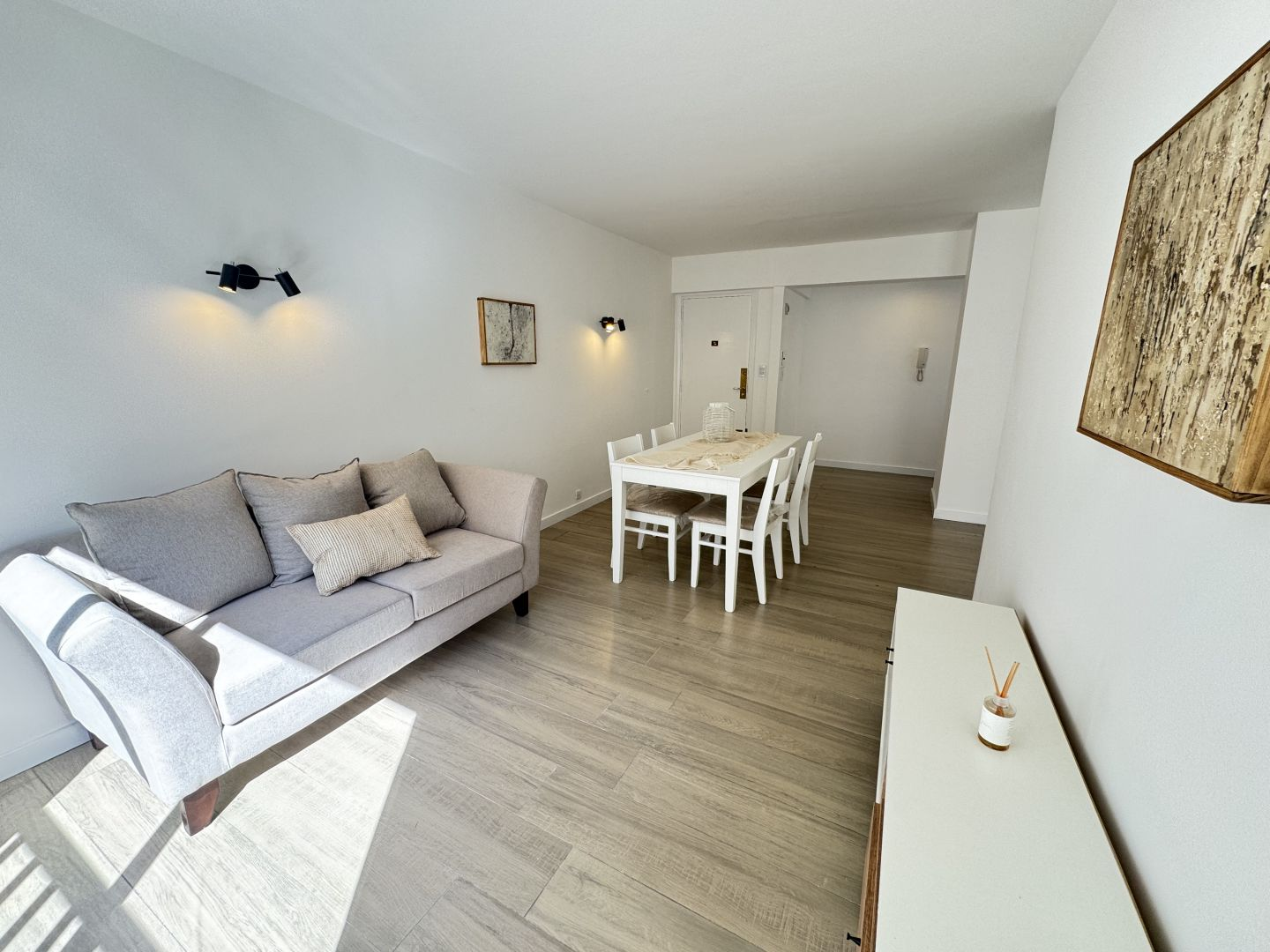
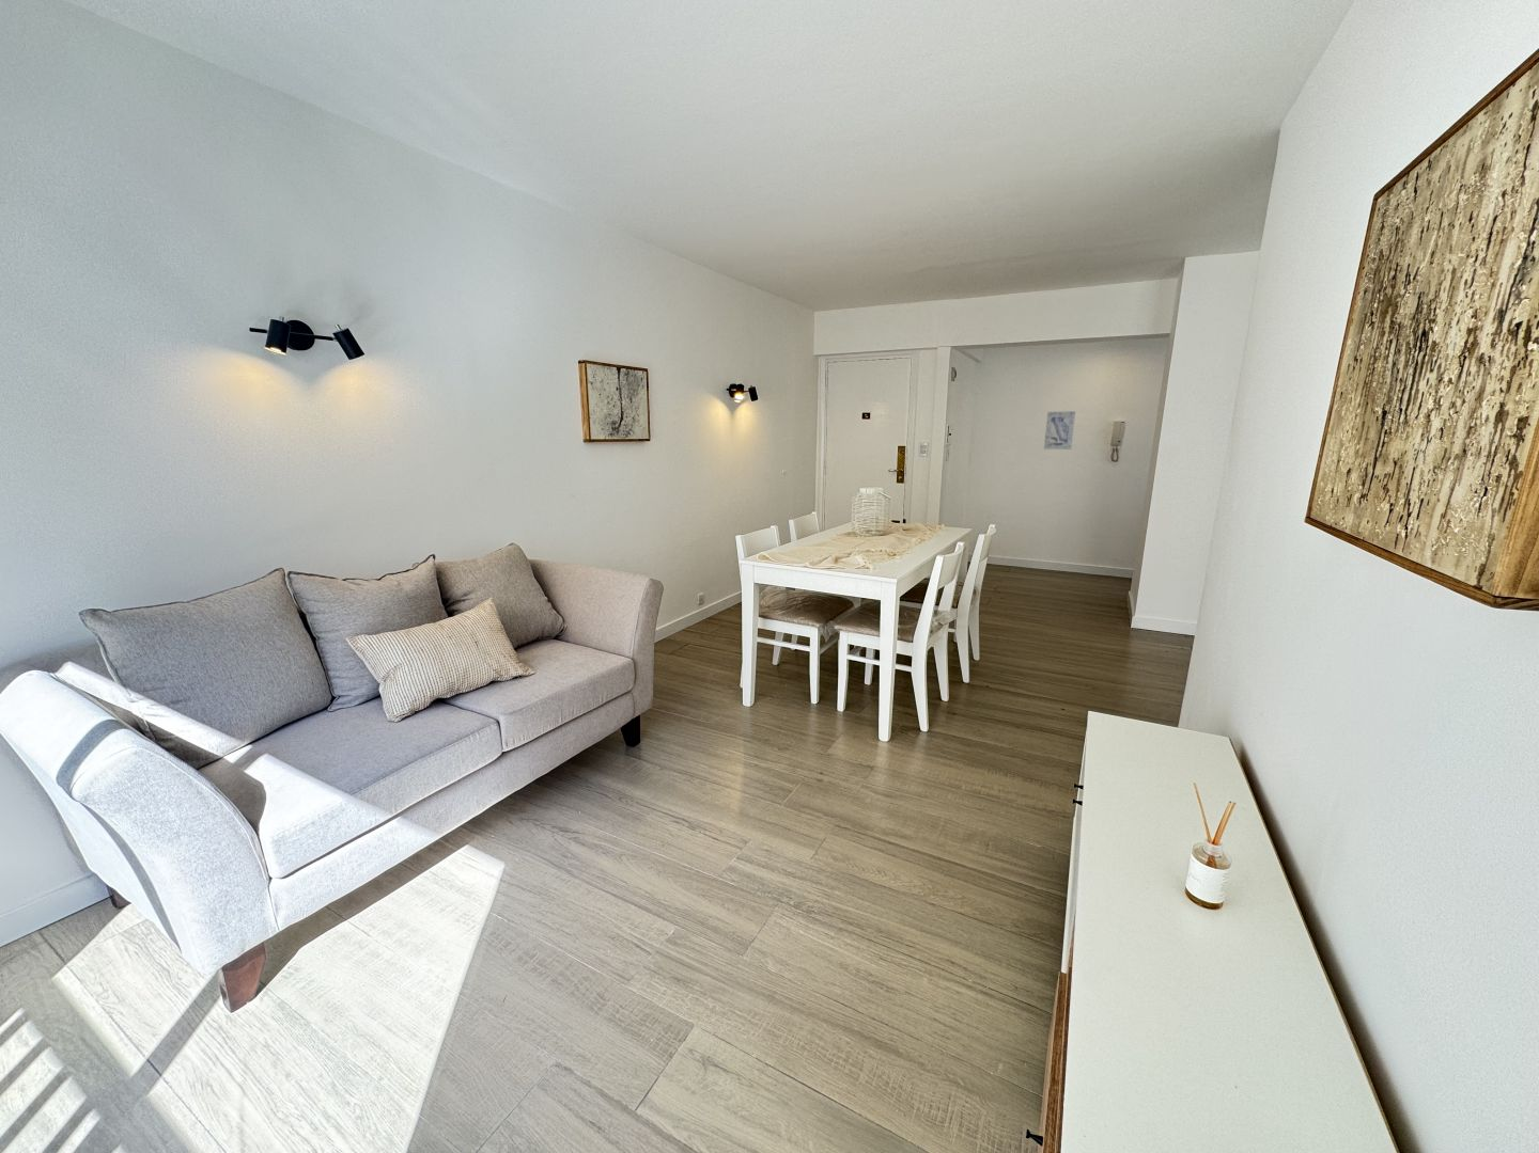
+ wall art (1059, 430)
